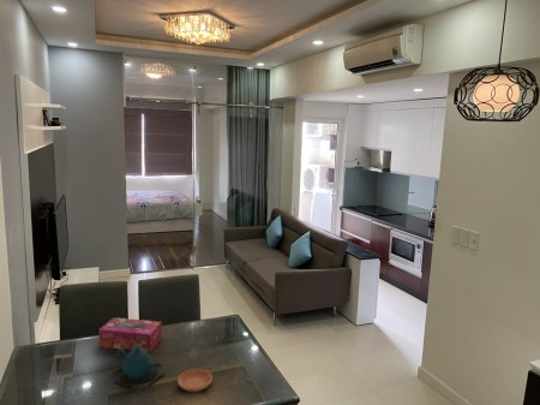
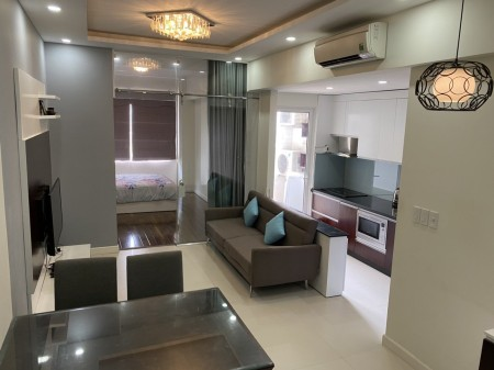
- saucer (194, 381)
- tissue box (131, 333)
- teapot (138, 359)
